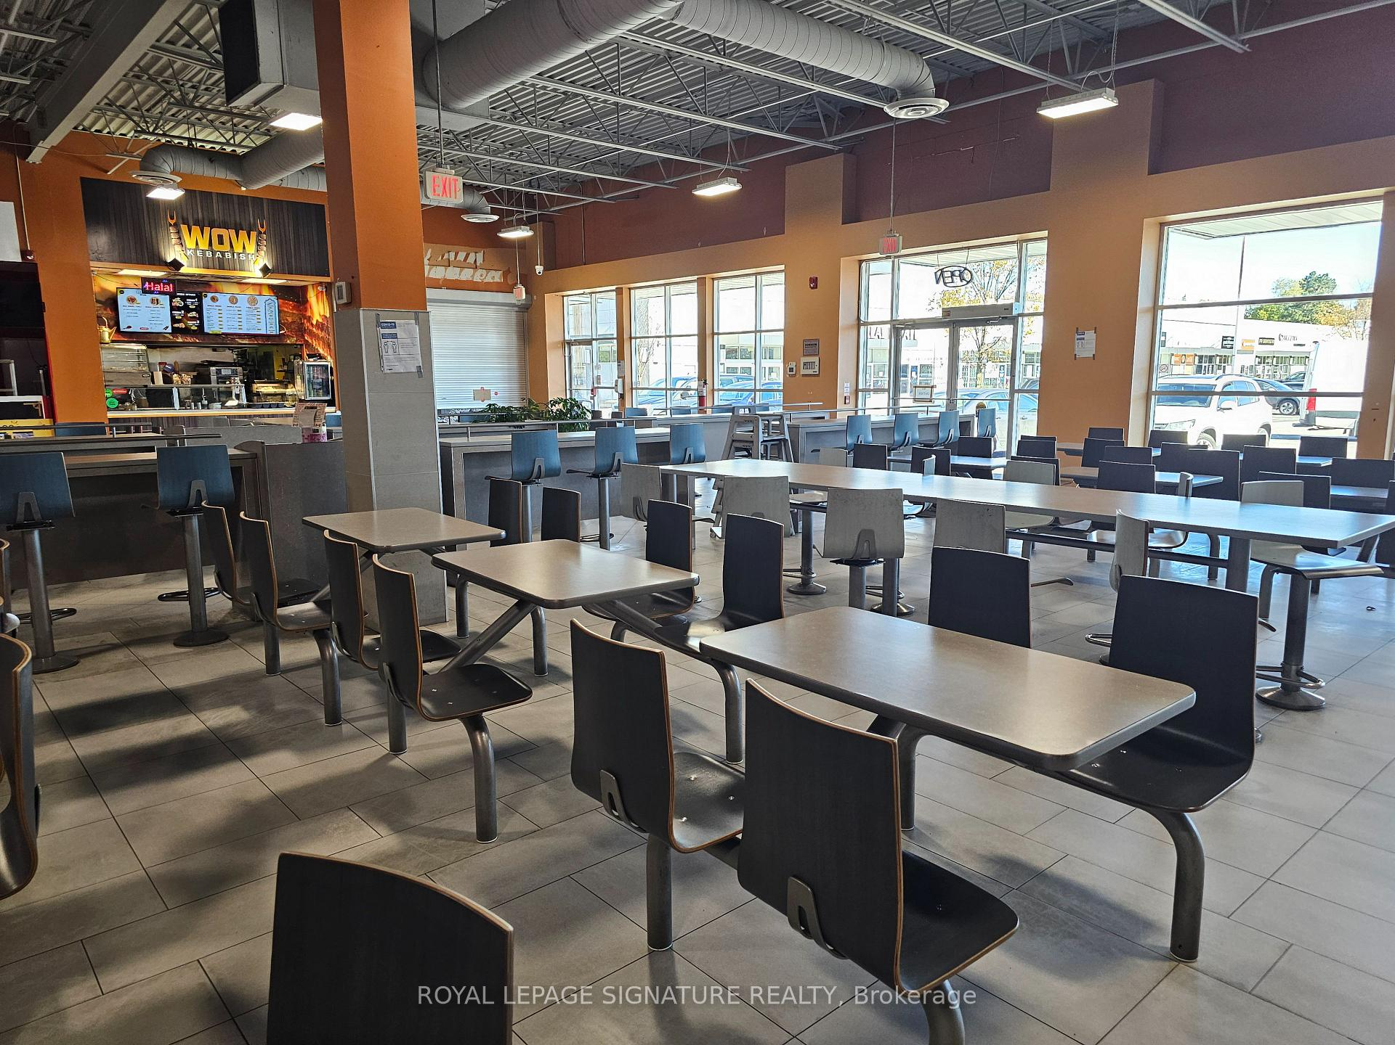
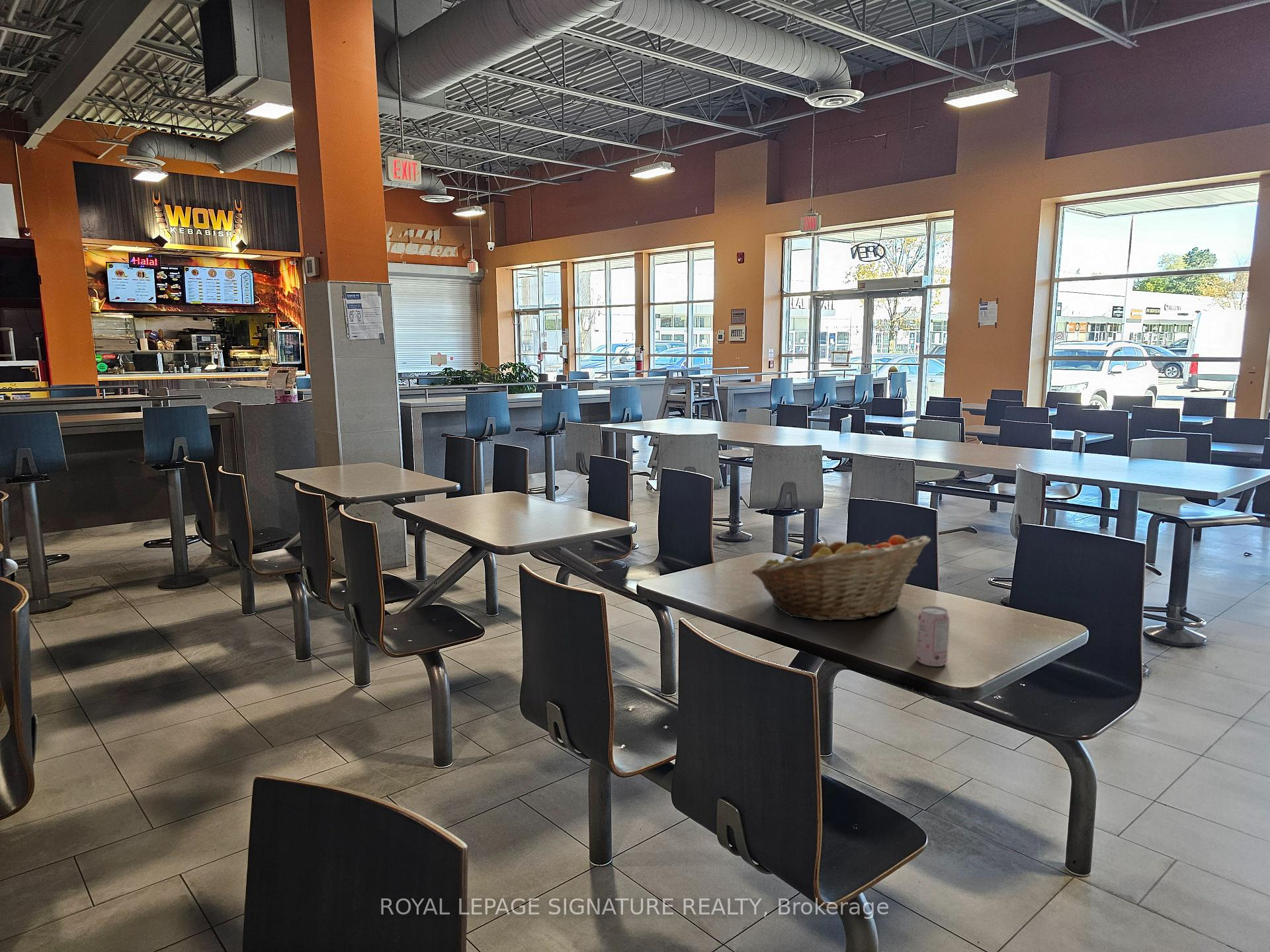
+ beverage can (933, 635)
+ fruit basket (841, 569)
